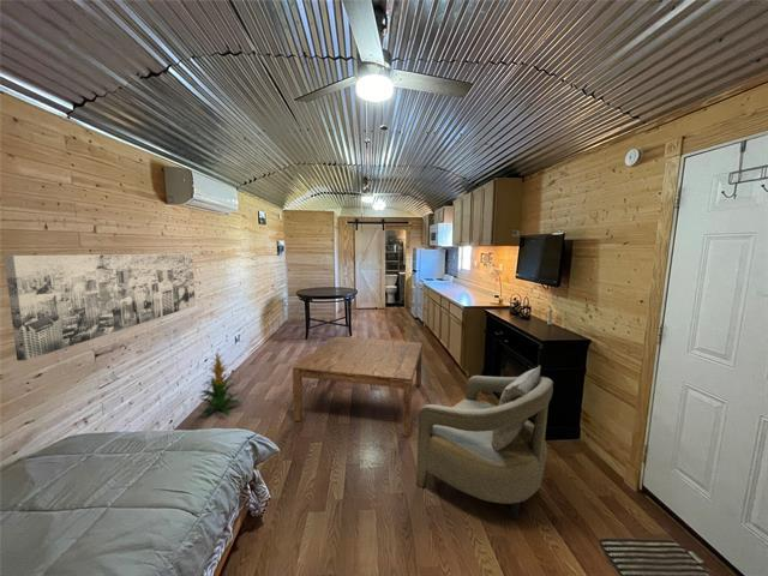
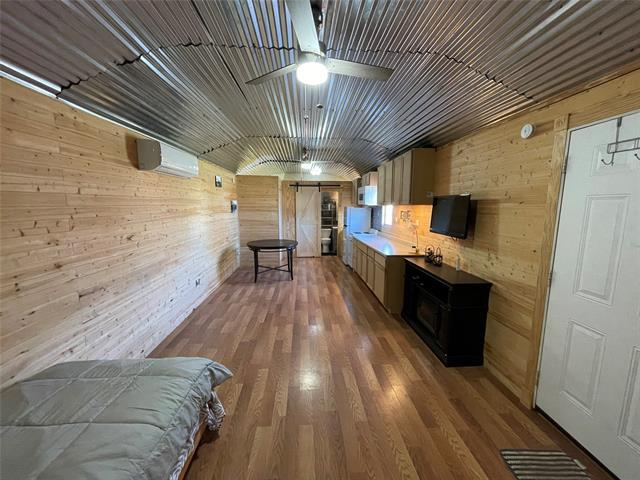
- indoor plant (218, 380)
- wall art (133, 289)
- armchair (488, 424)
- coffee table (365, 377)
